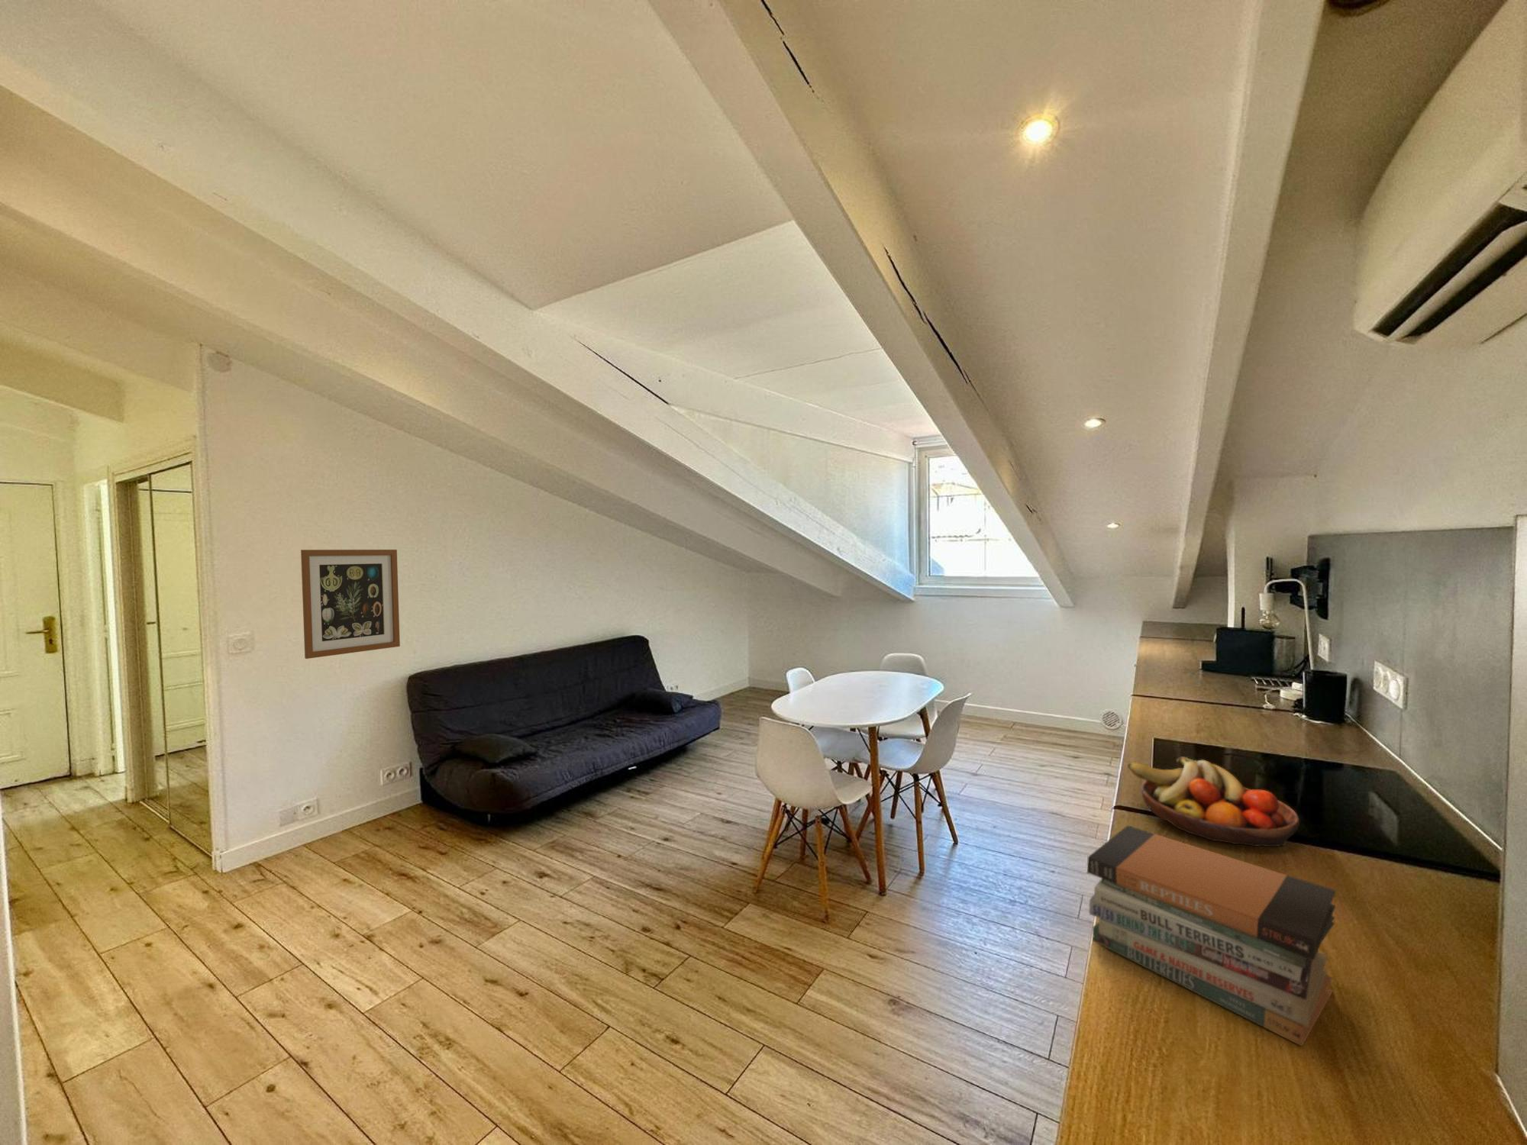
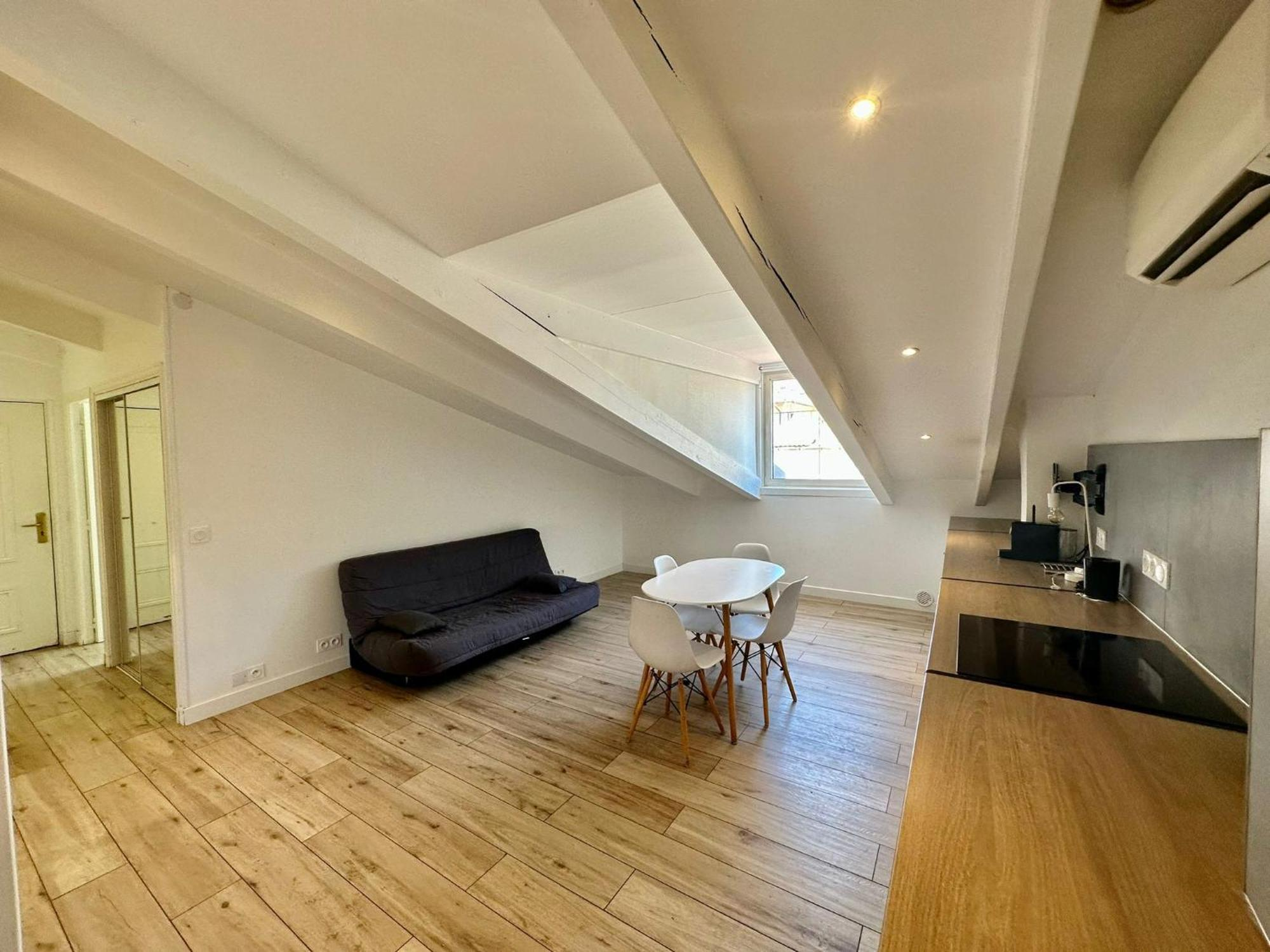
- fruit bowl (1214, 795)
- book stack (1201, 918)
- wall art (352, 600)
